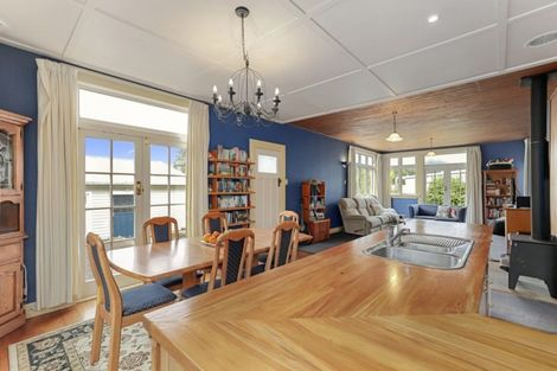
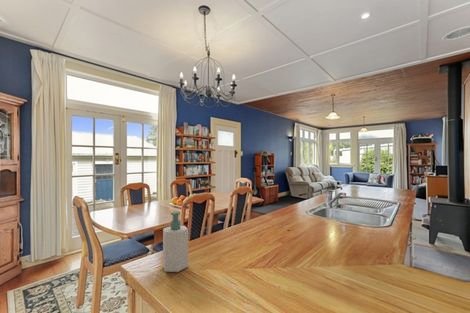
+ soap bottle (175, 239)
